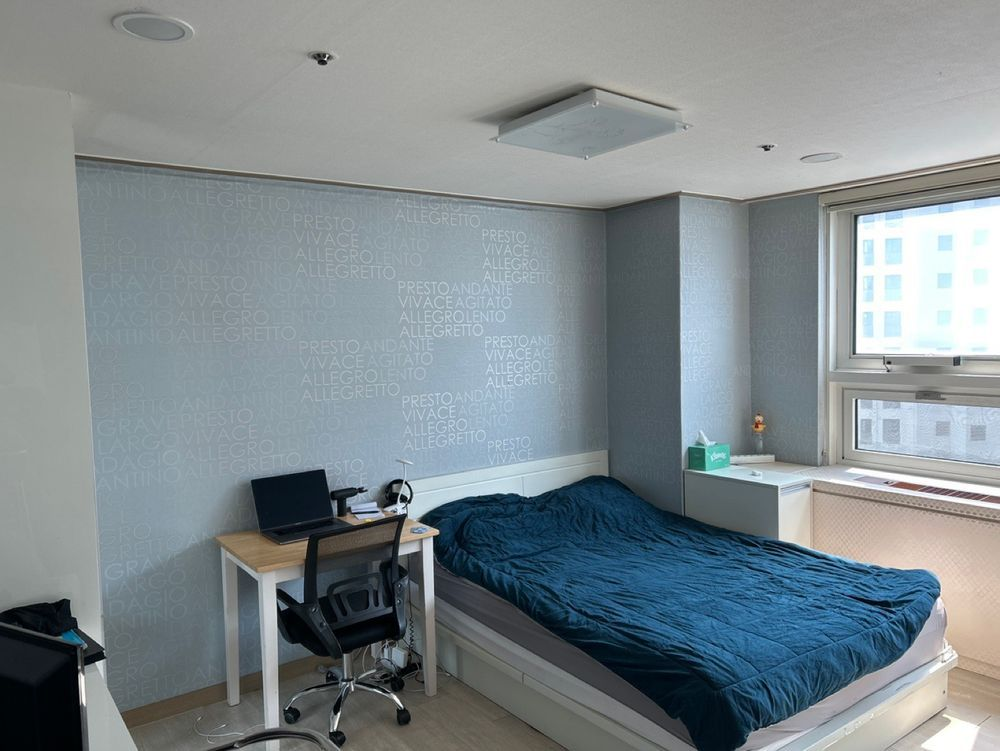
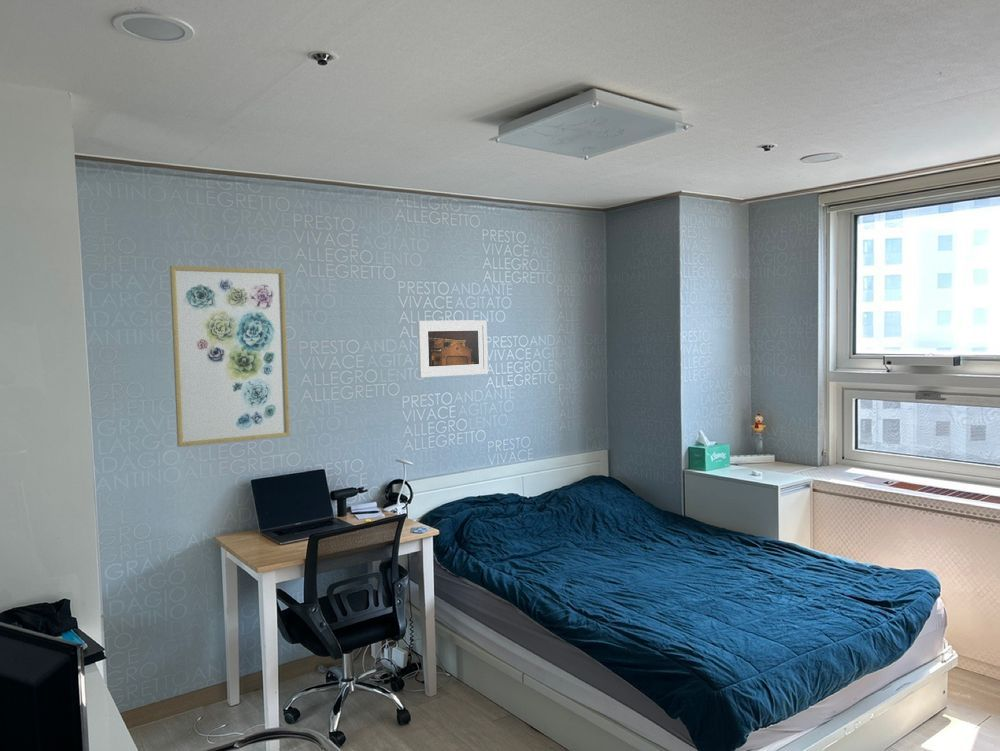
+ wall art (232, 355)
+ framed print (453, 348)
